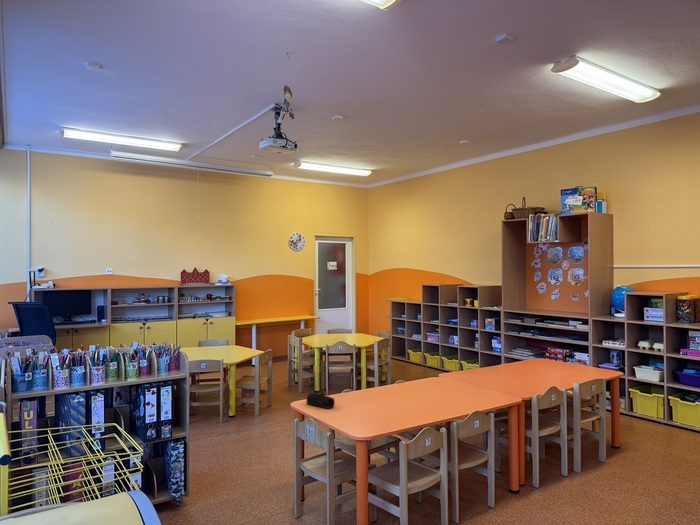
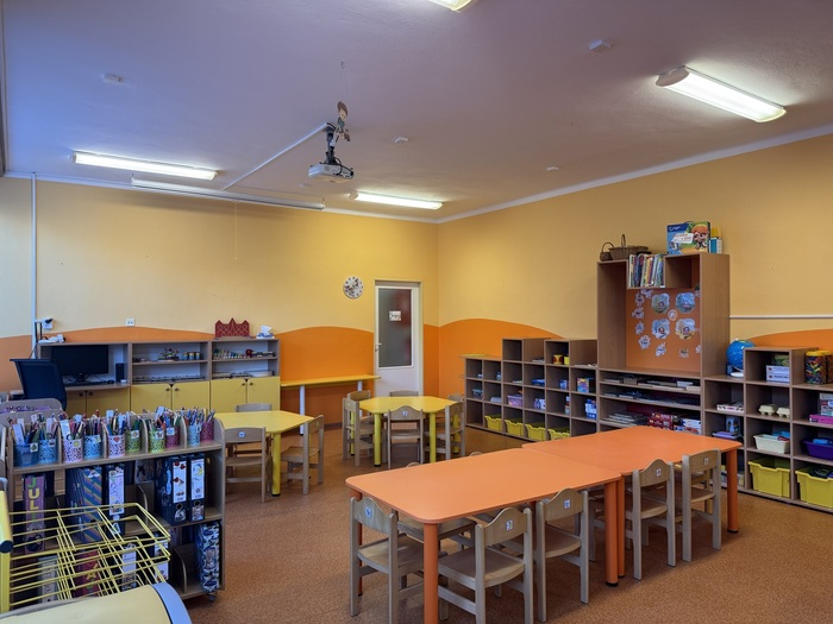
- pencil case (320, 398)
